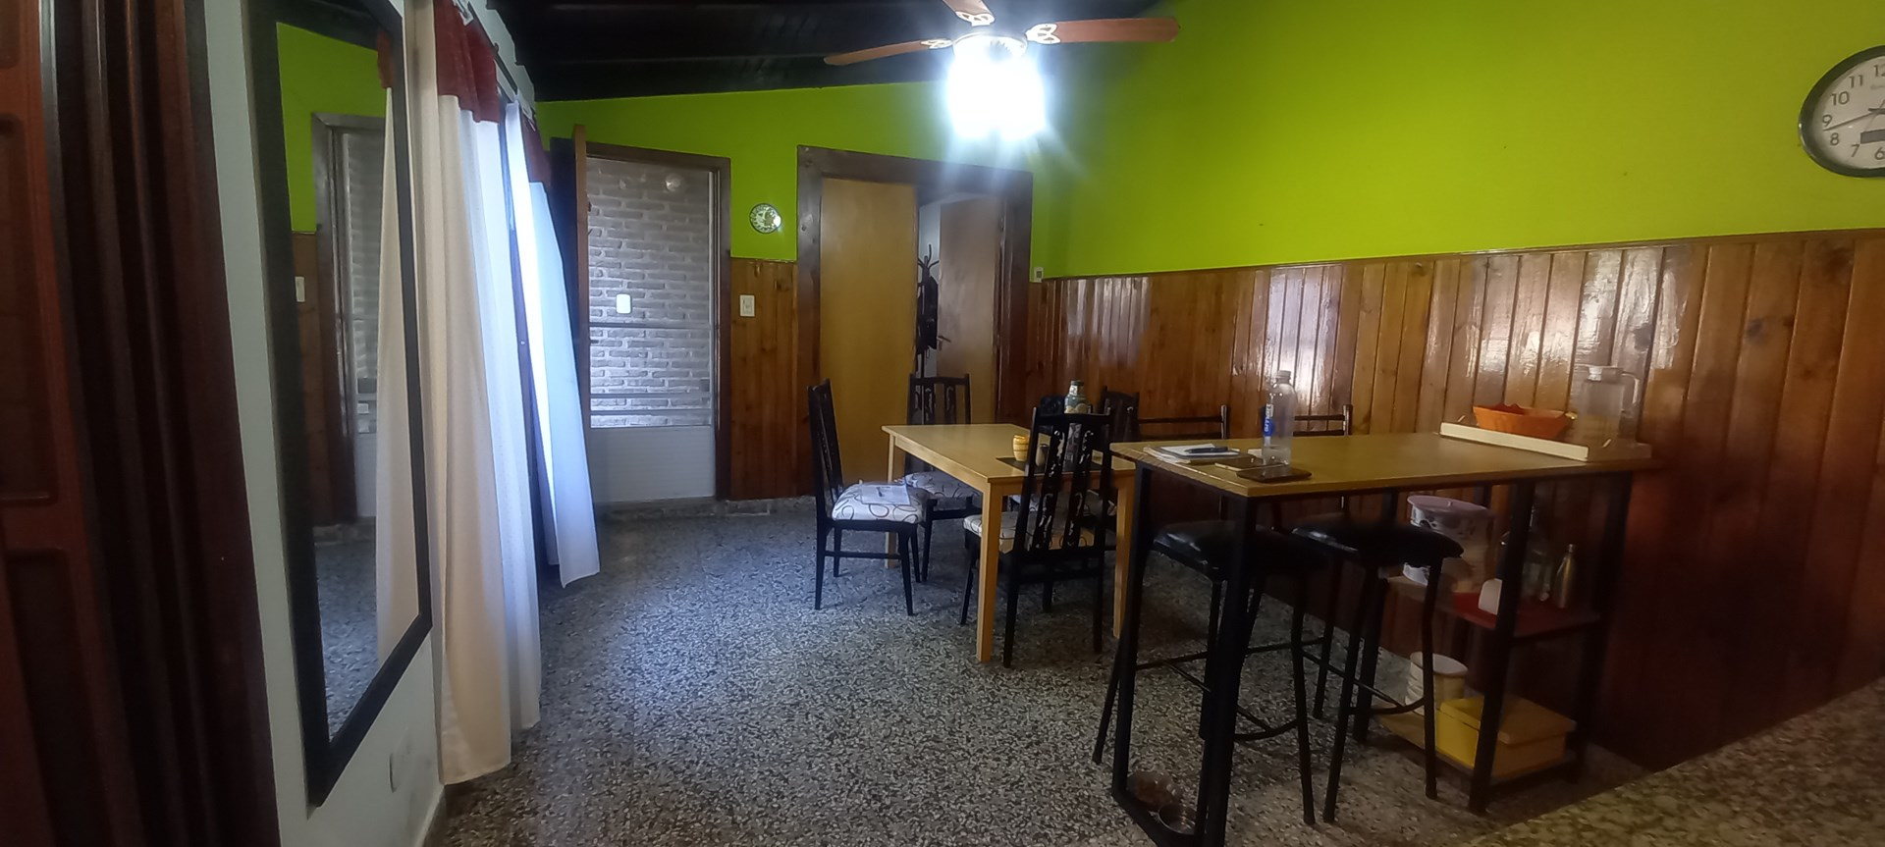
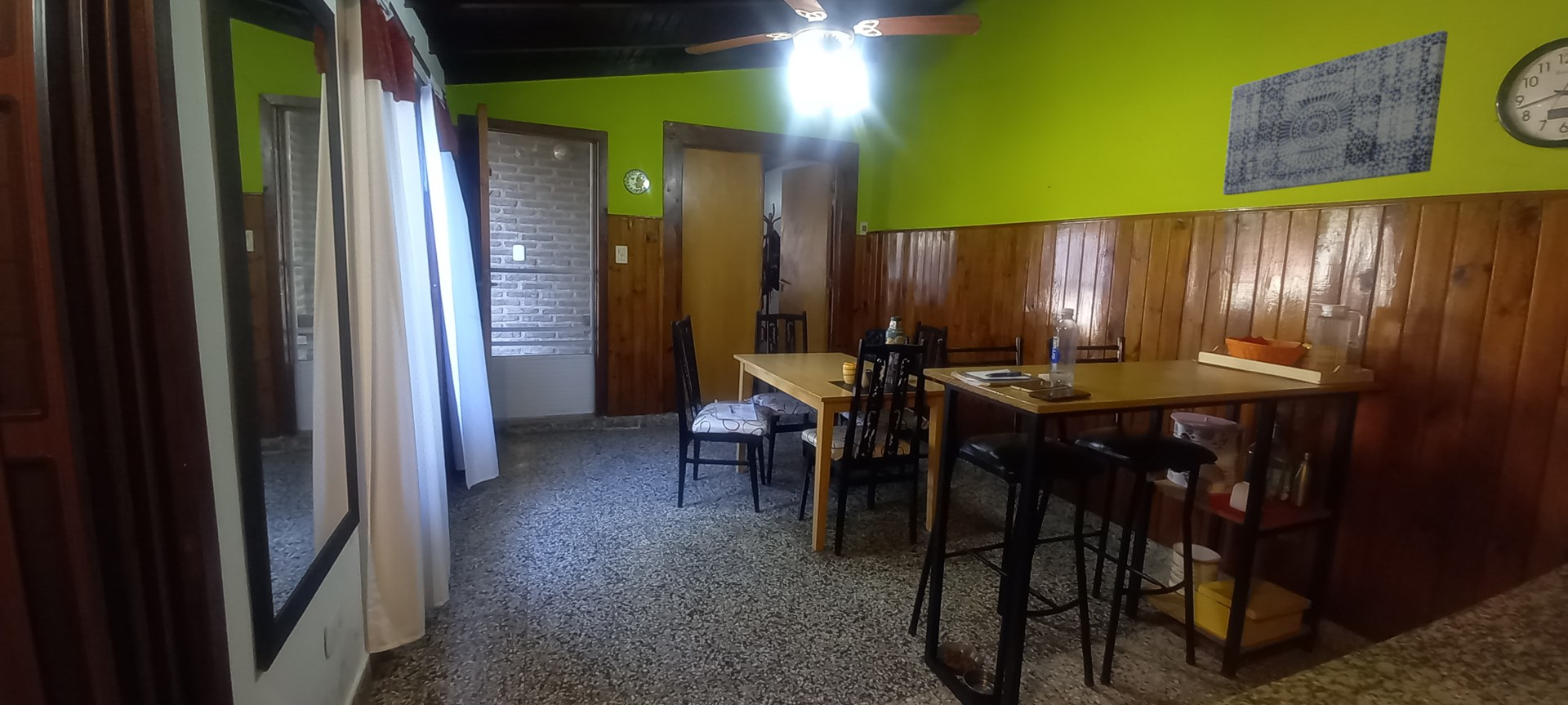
+ wall art (1320, 124)
